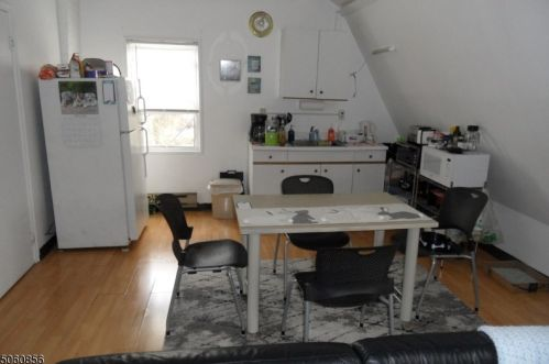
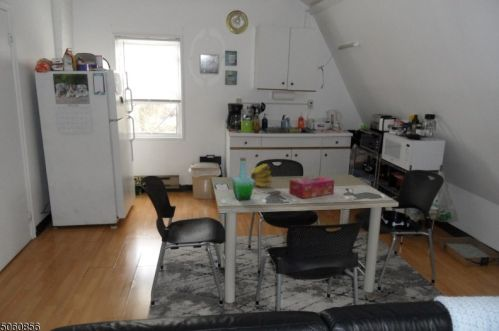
+ bottle (242, 178)
+ banana (260, 175)
+ tissue box (311, 186)
